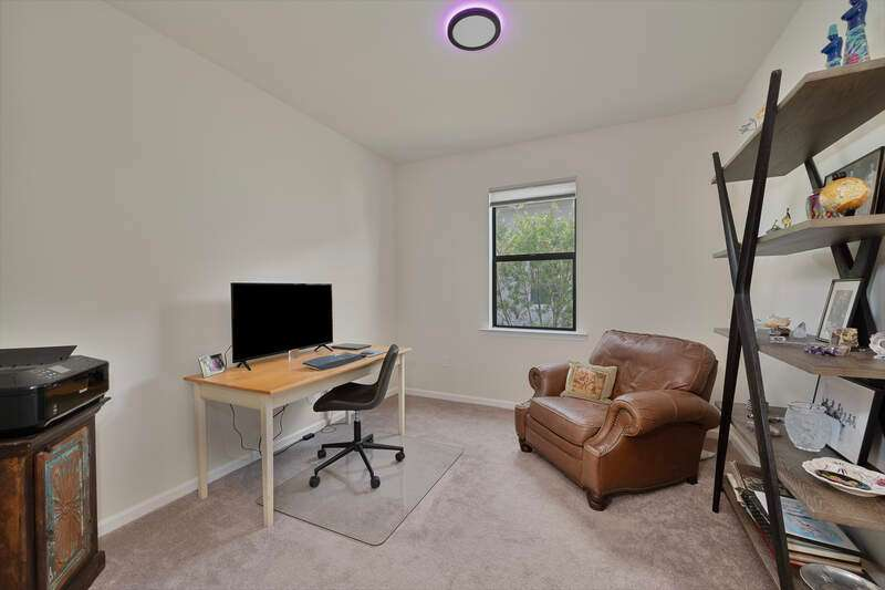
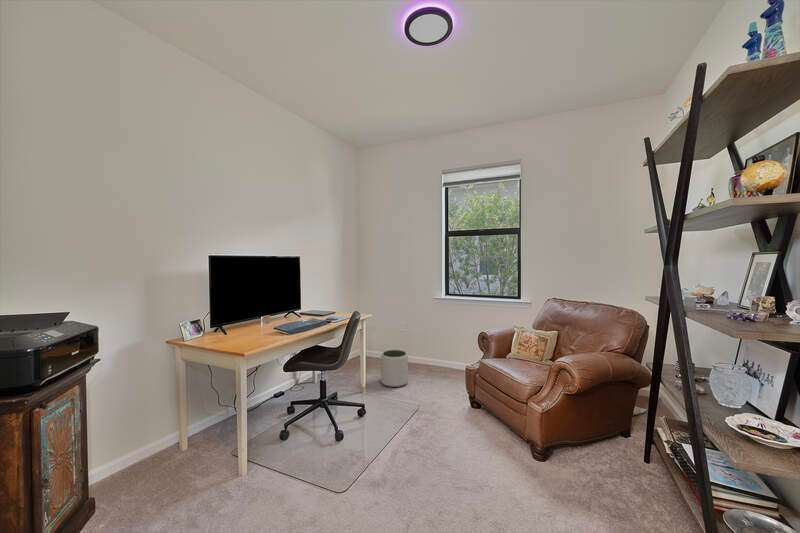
+ plant pot (394, 367)
